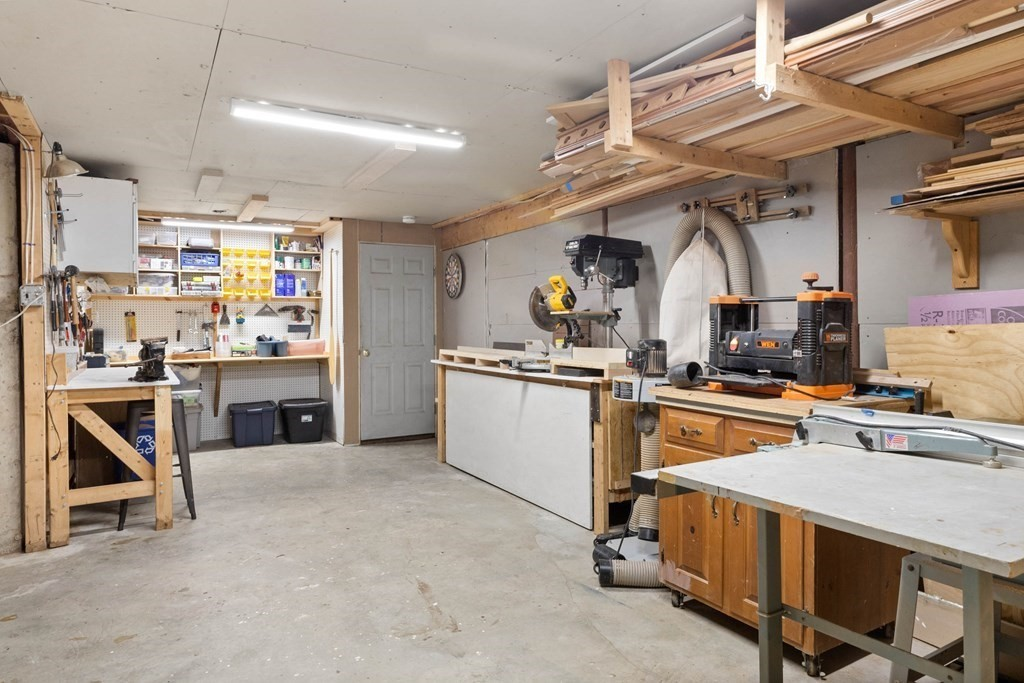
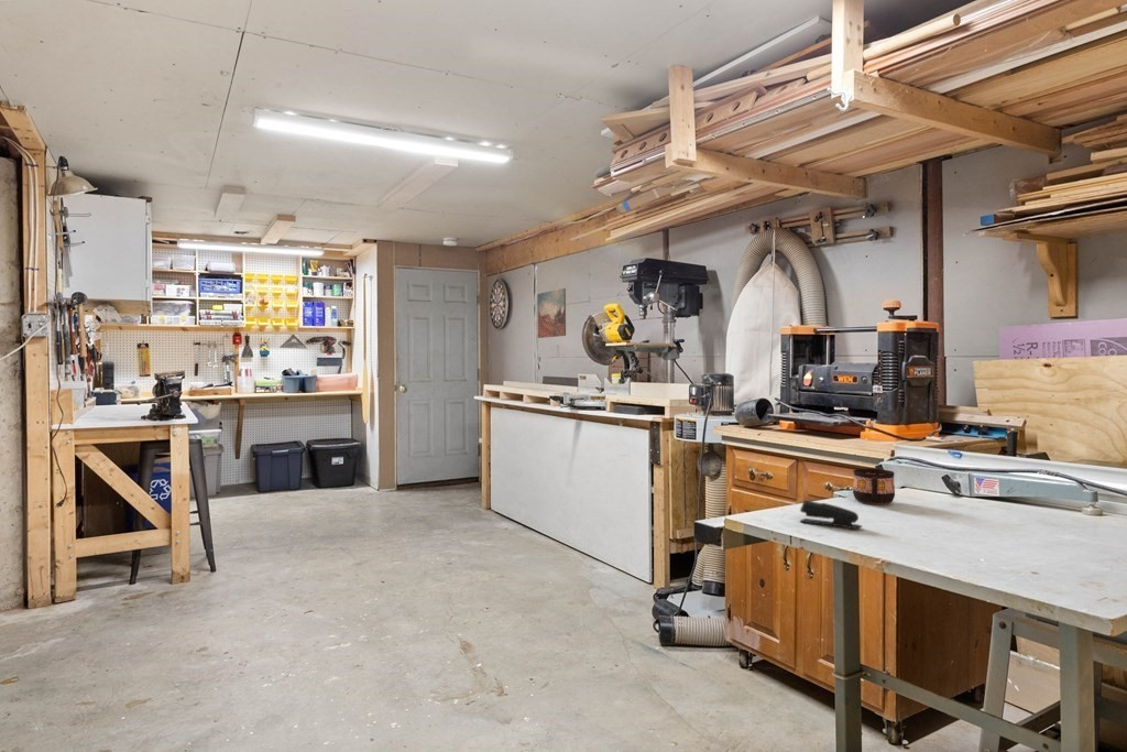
+ wall art (550, 314)
+ stapler (830, 513)
+ cup (872, 487)
